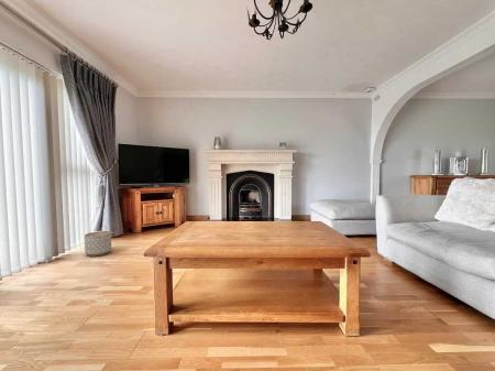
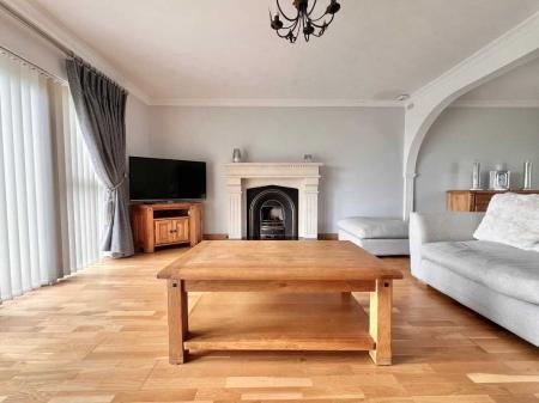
- planter (98, 243)
